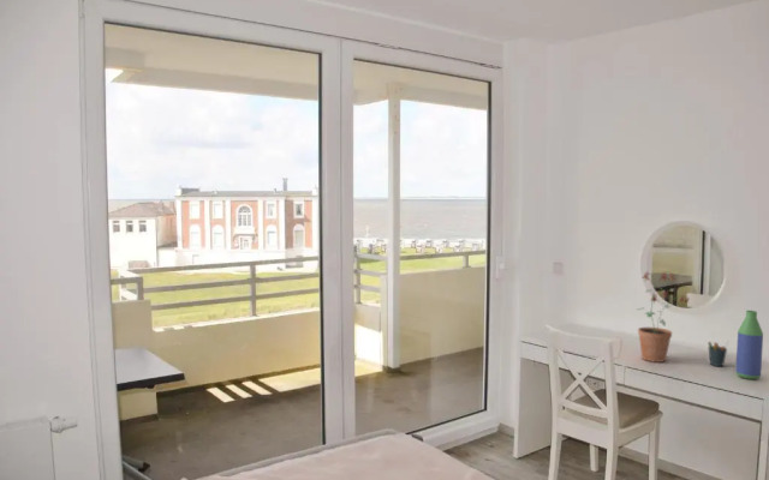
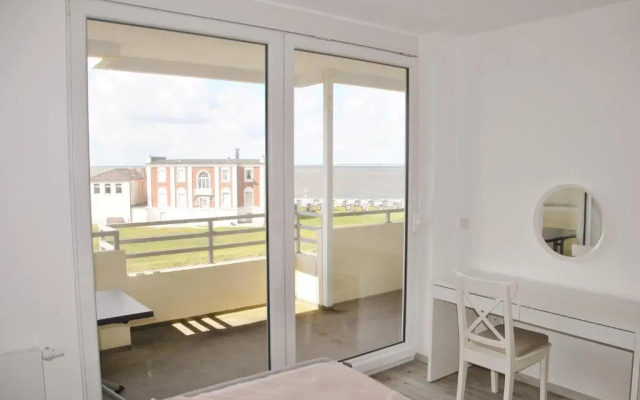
- bottle (749, 343)
- potted plant (660, 316)
- pen holder (717, 352)
